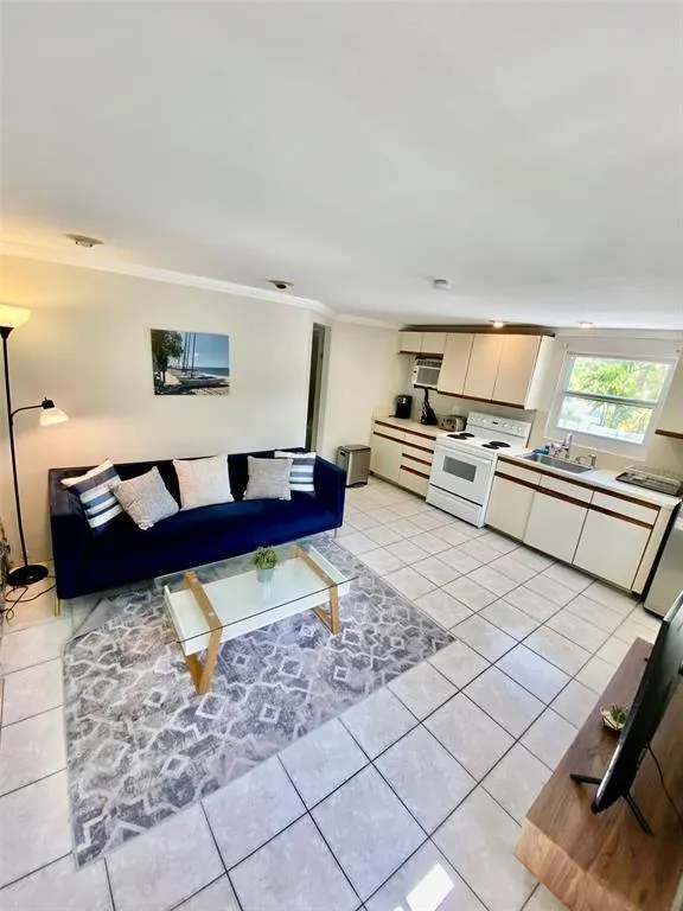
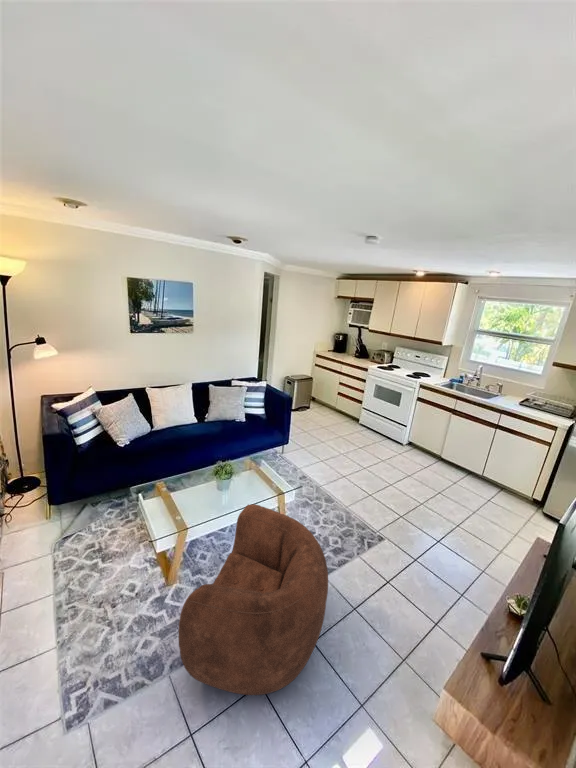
+ armchair (266, 593)
